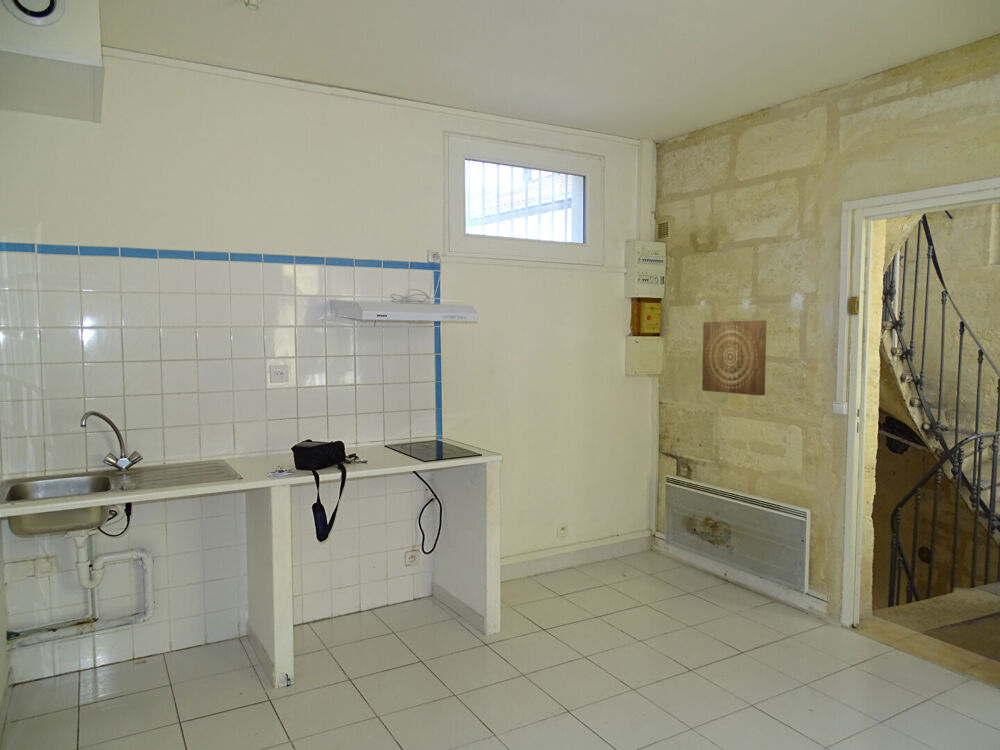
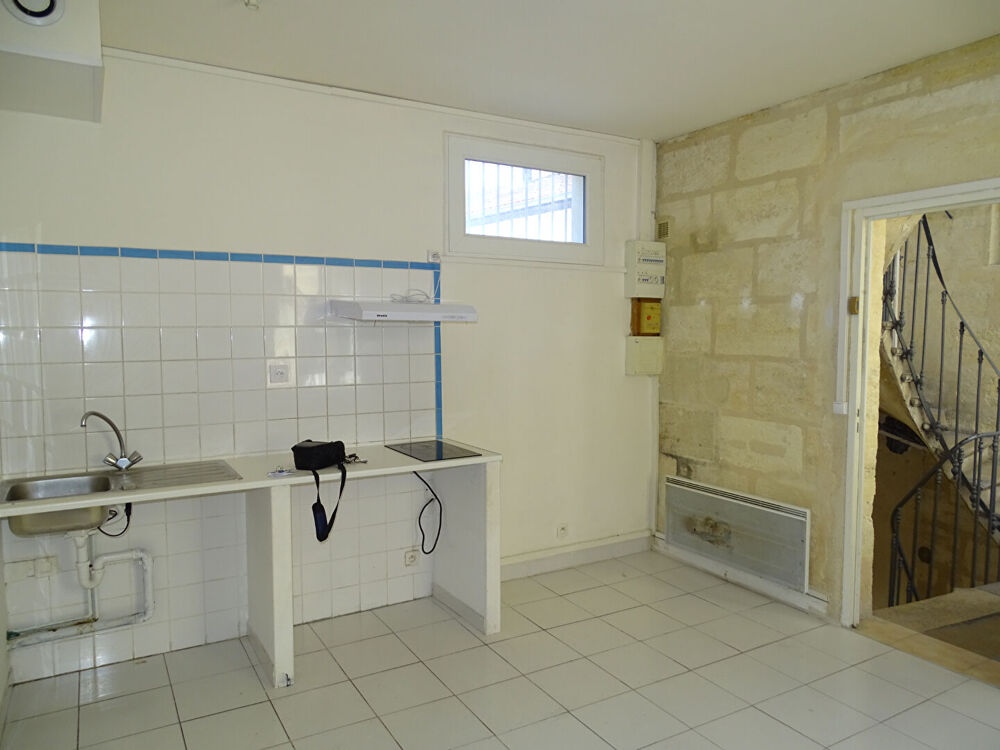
- wall art (732, 357)
